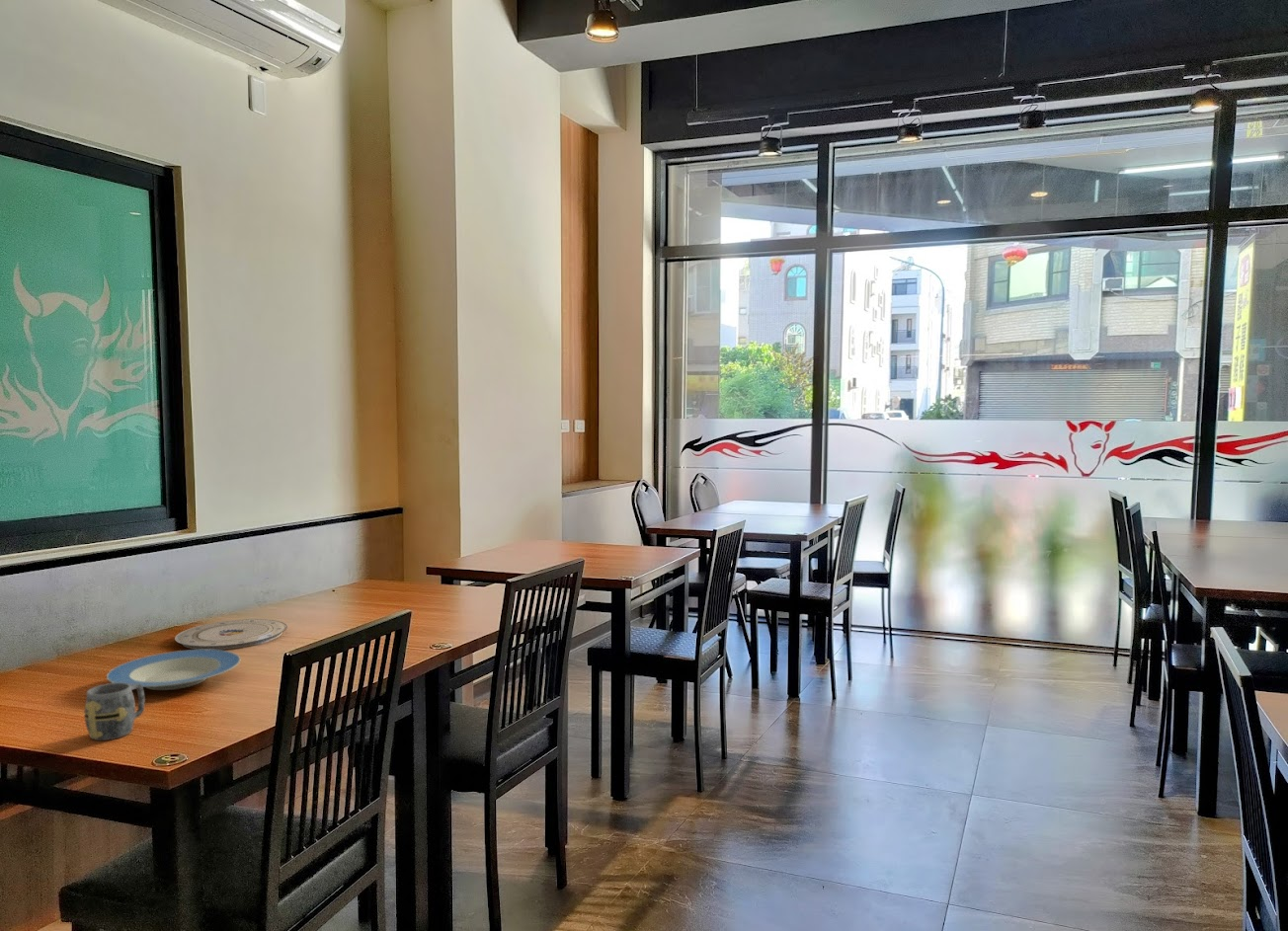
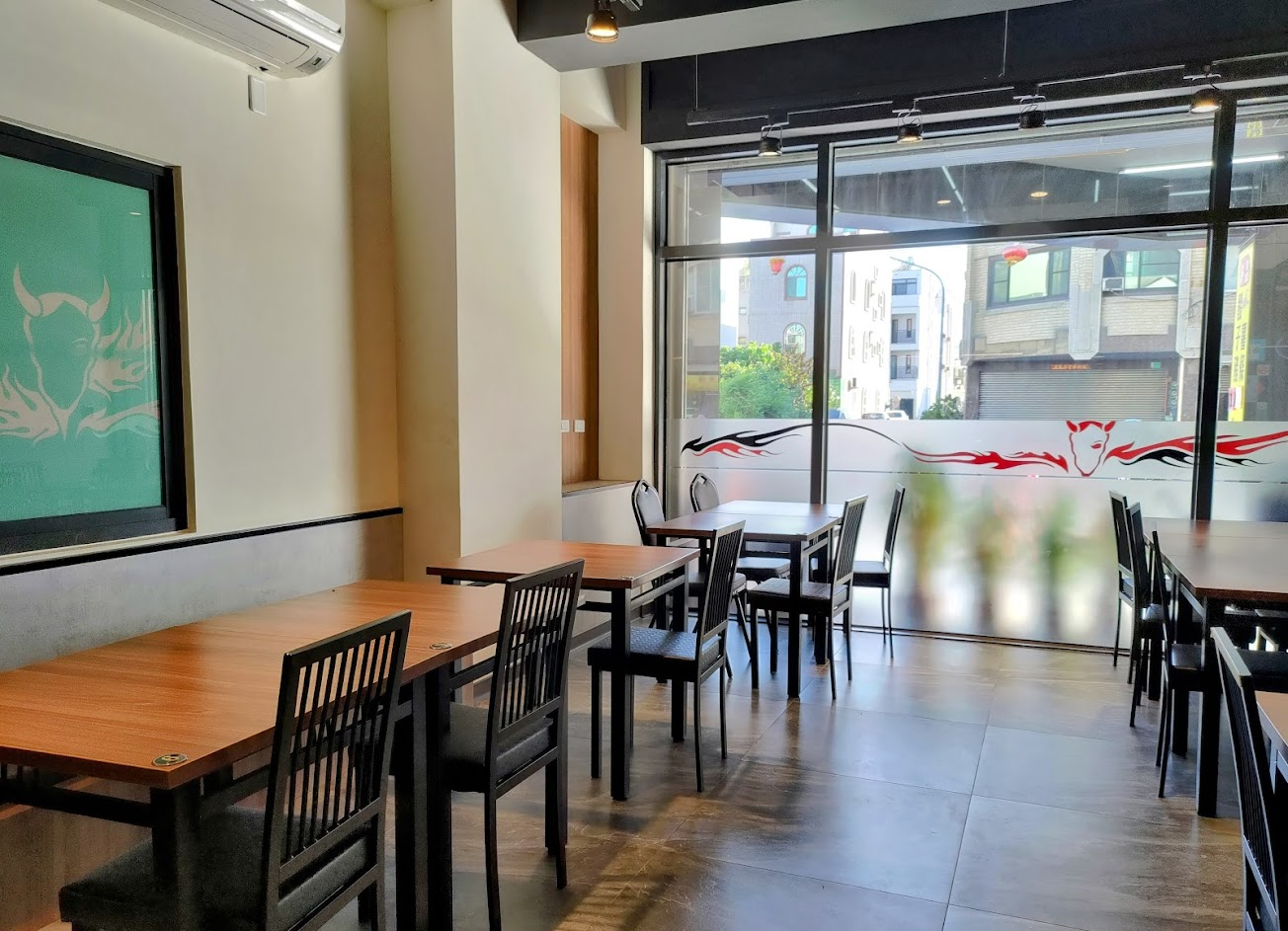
- plate (232, 634)
- mug (118, 708)
- plate (176, 673)
